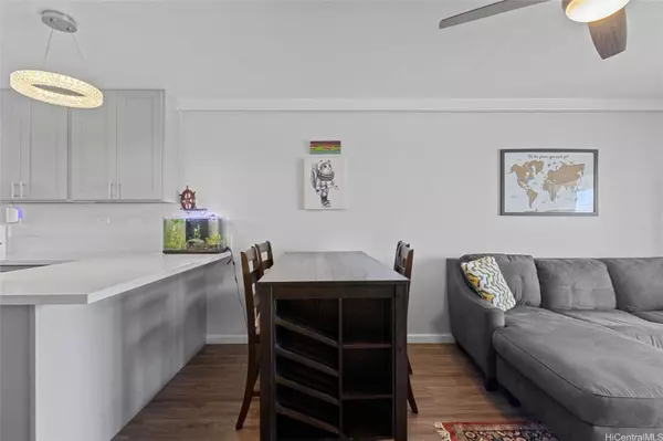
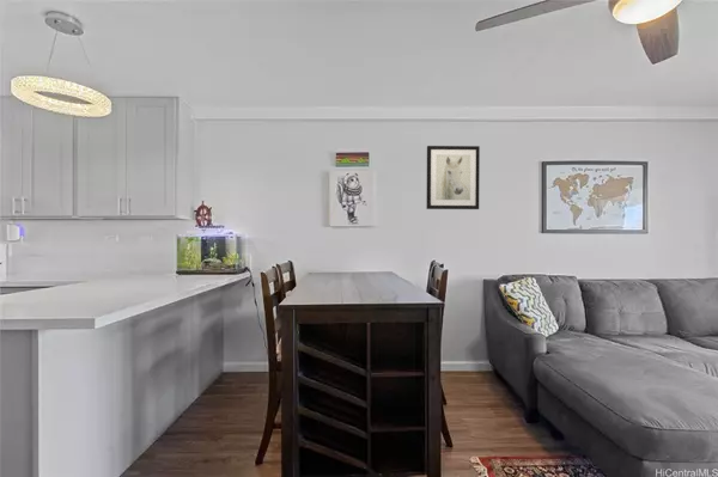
+ wall art (452, 177)
